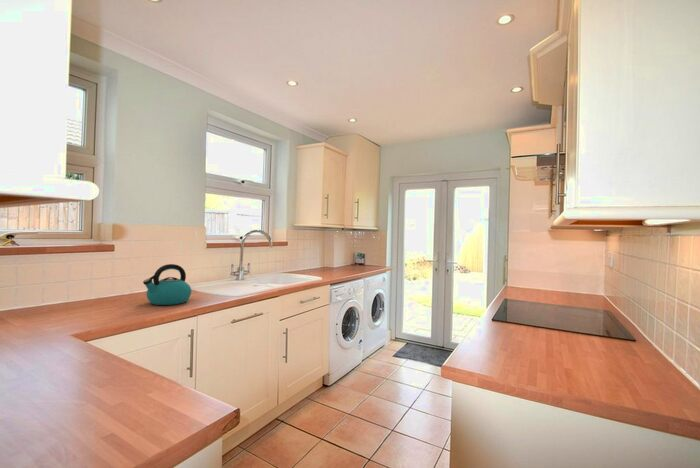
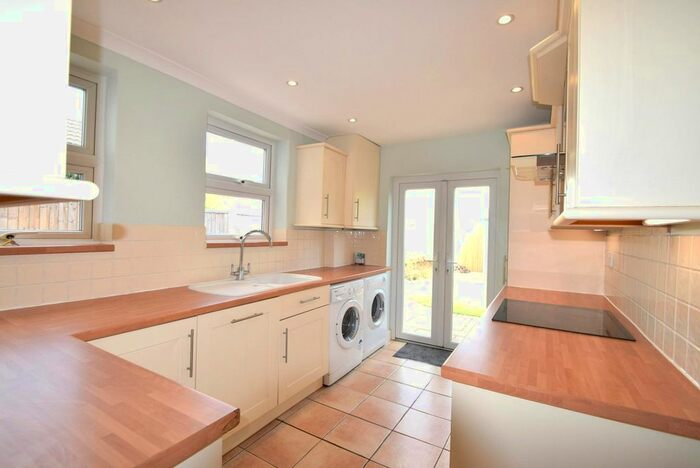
- kettle (167, 283)
